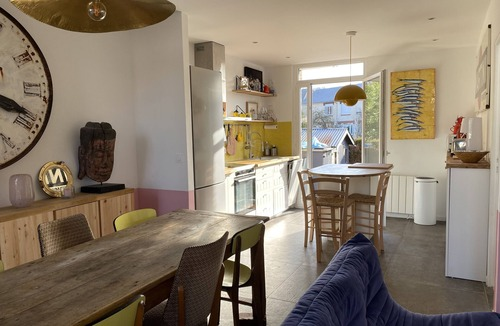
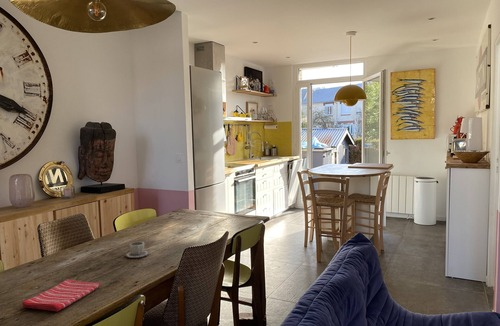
+ cup (137, 249)
+ dish towel (63, 293)
